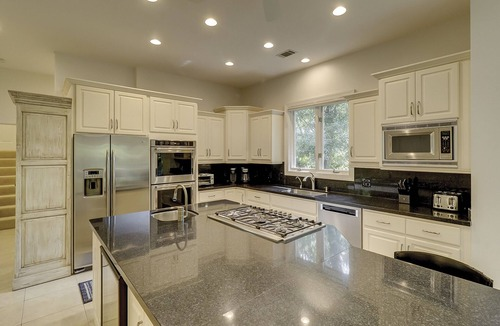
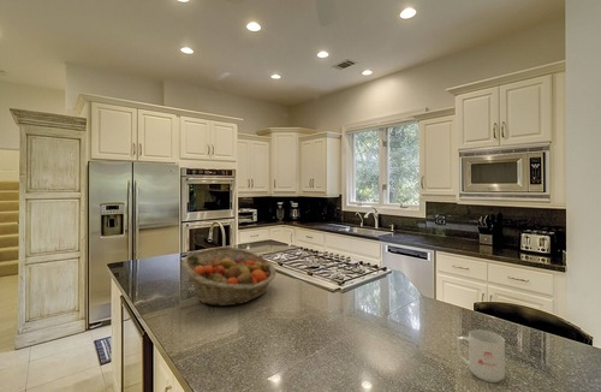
+ fruit basket (231, 273)
+ mug (480, 354)
